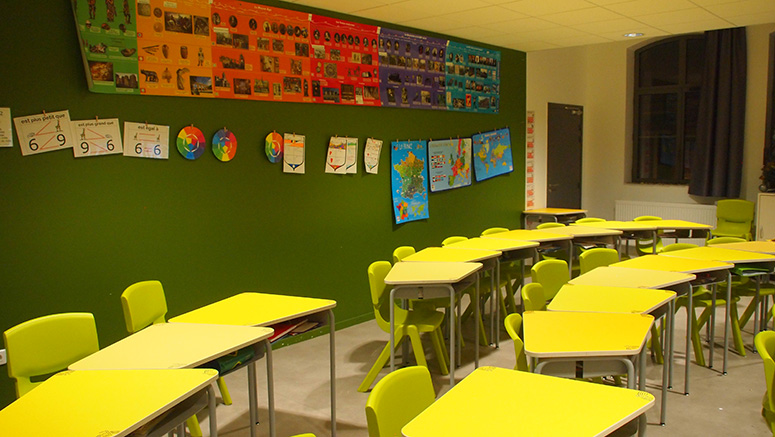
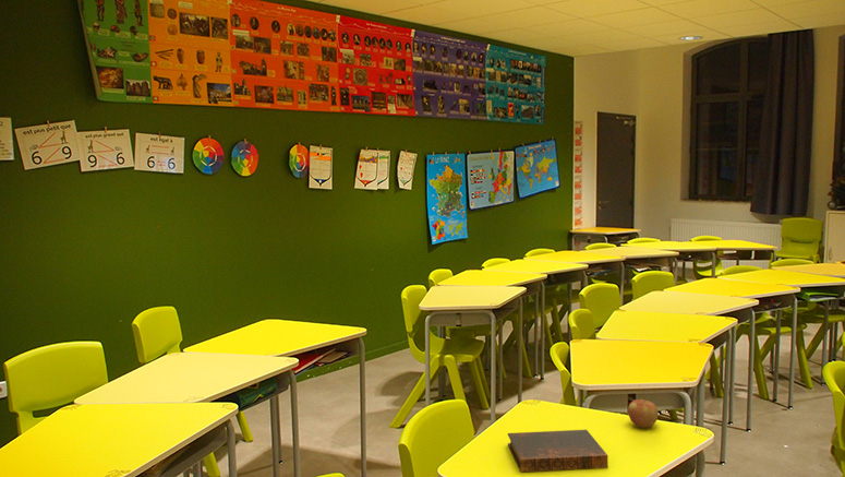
+ apple (642, 413)
+ book (555, 449)
